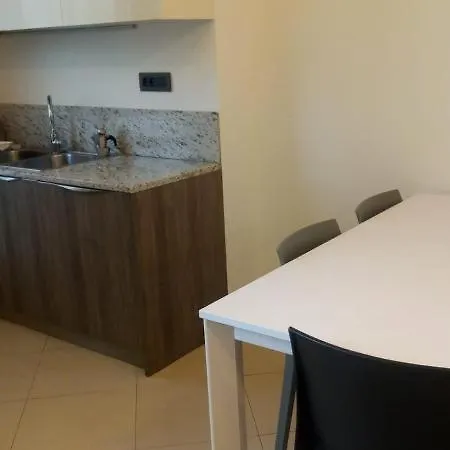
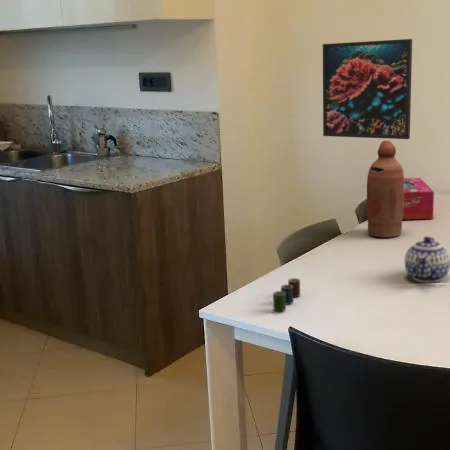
+ teapot (427, 257)
+ bottle (385, 188)
+ tissue box (405, 197)
+ cup (286, 289)
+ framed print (365, 90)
